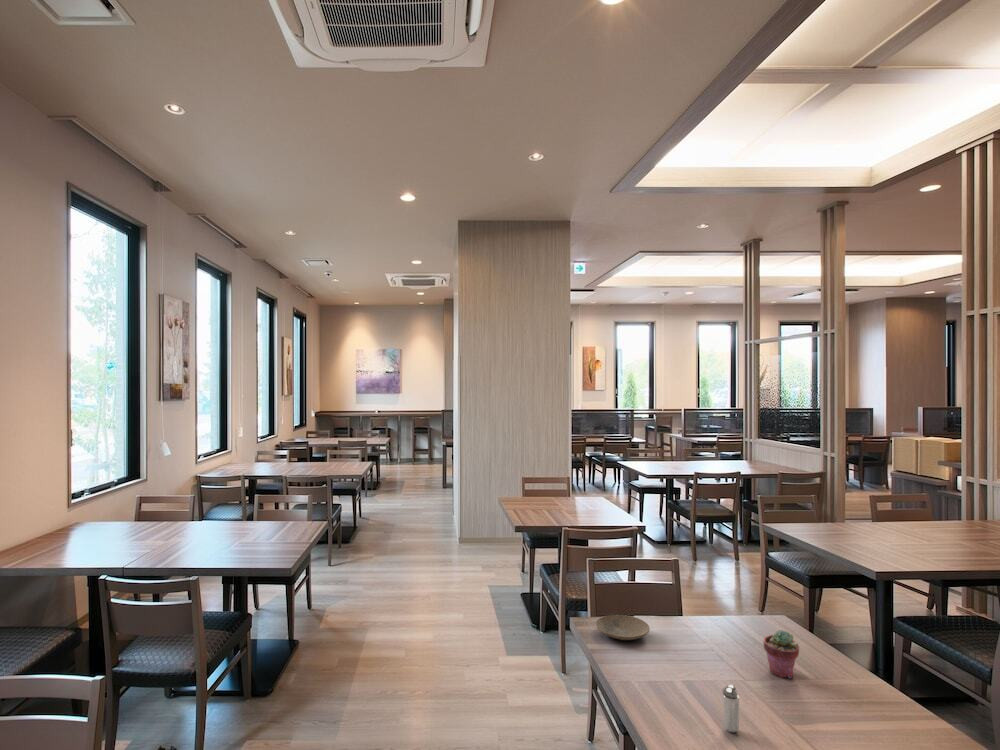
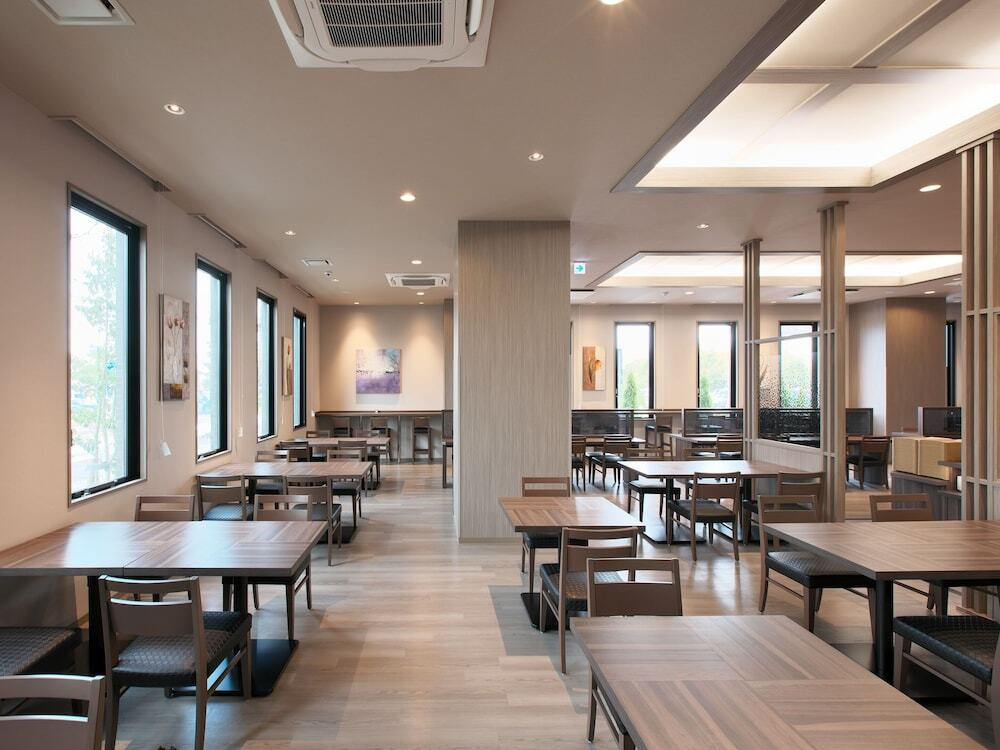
- potted succulent (781, 651)
- plate (622, 629)
- shaker (731, 707)
